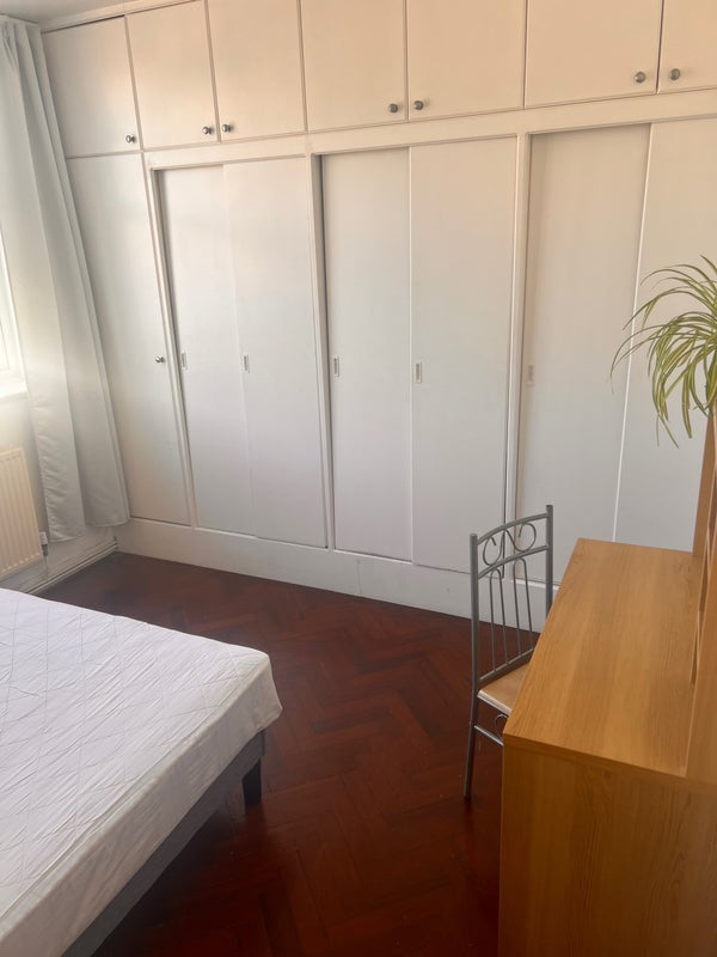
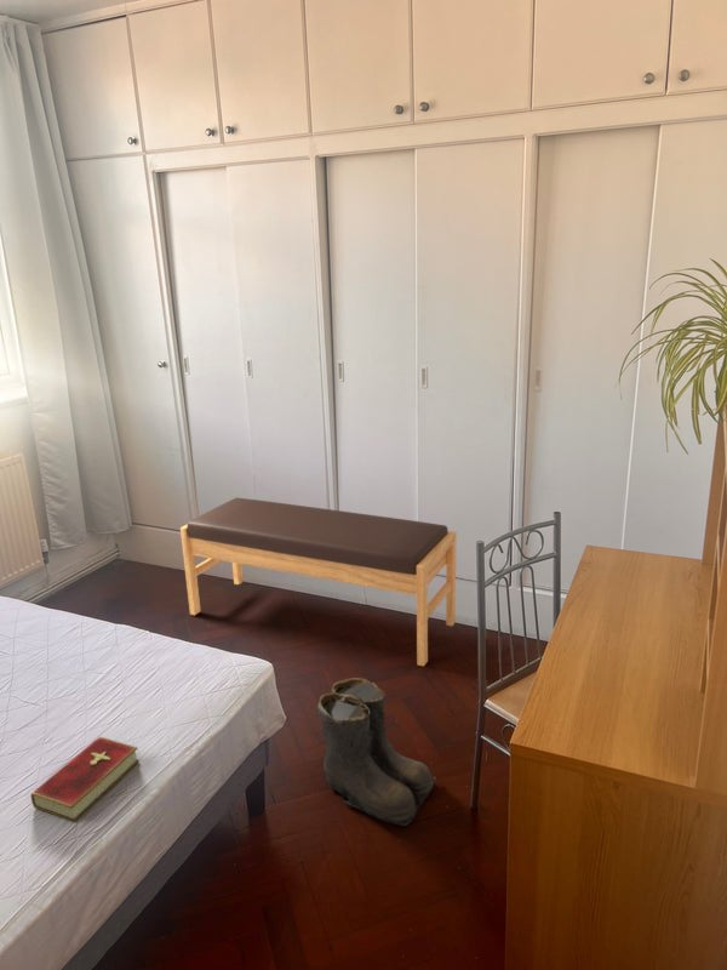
+ boots (374, 746)
+ hardcover book (86, 775)
+ bench (316, 571)
